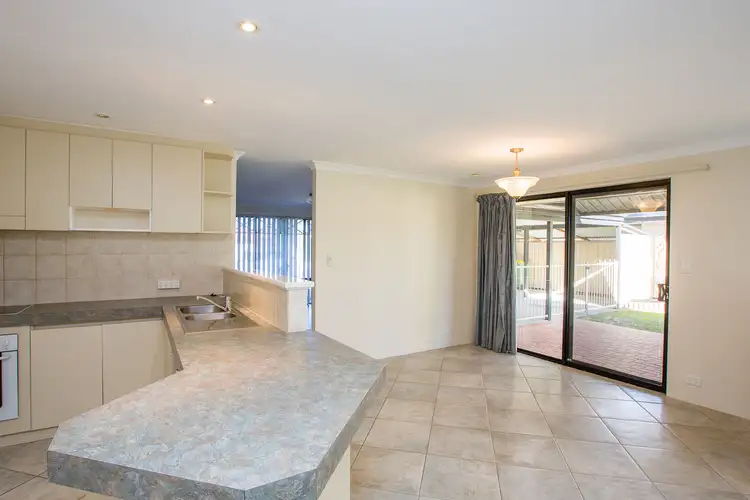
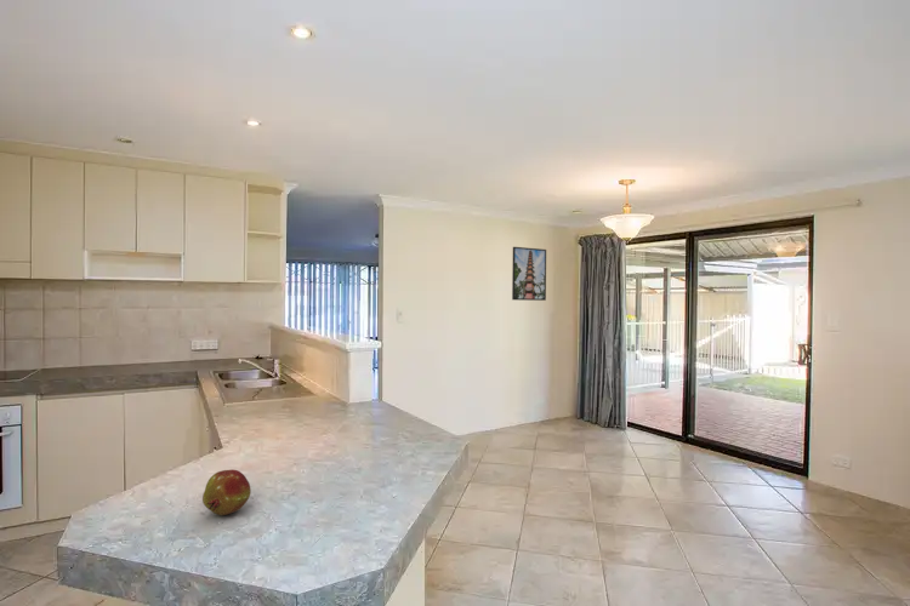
+ fruit (224, 493)
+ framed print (529, 274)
